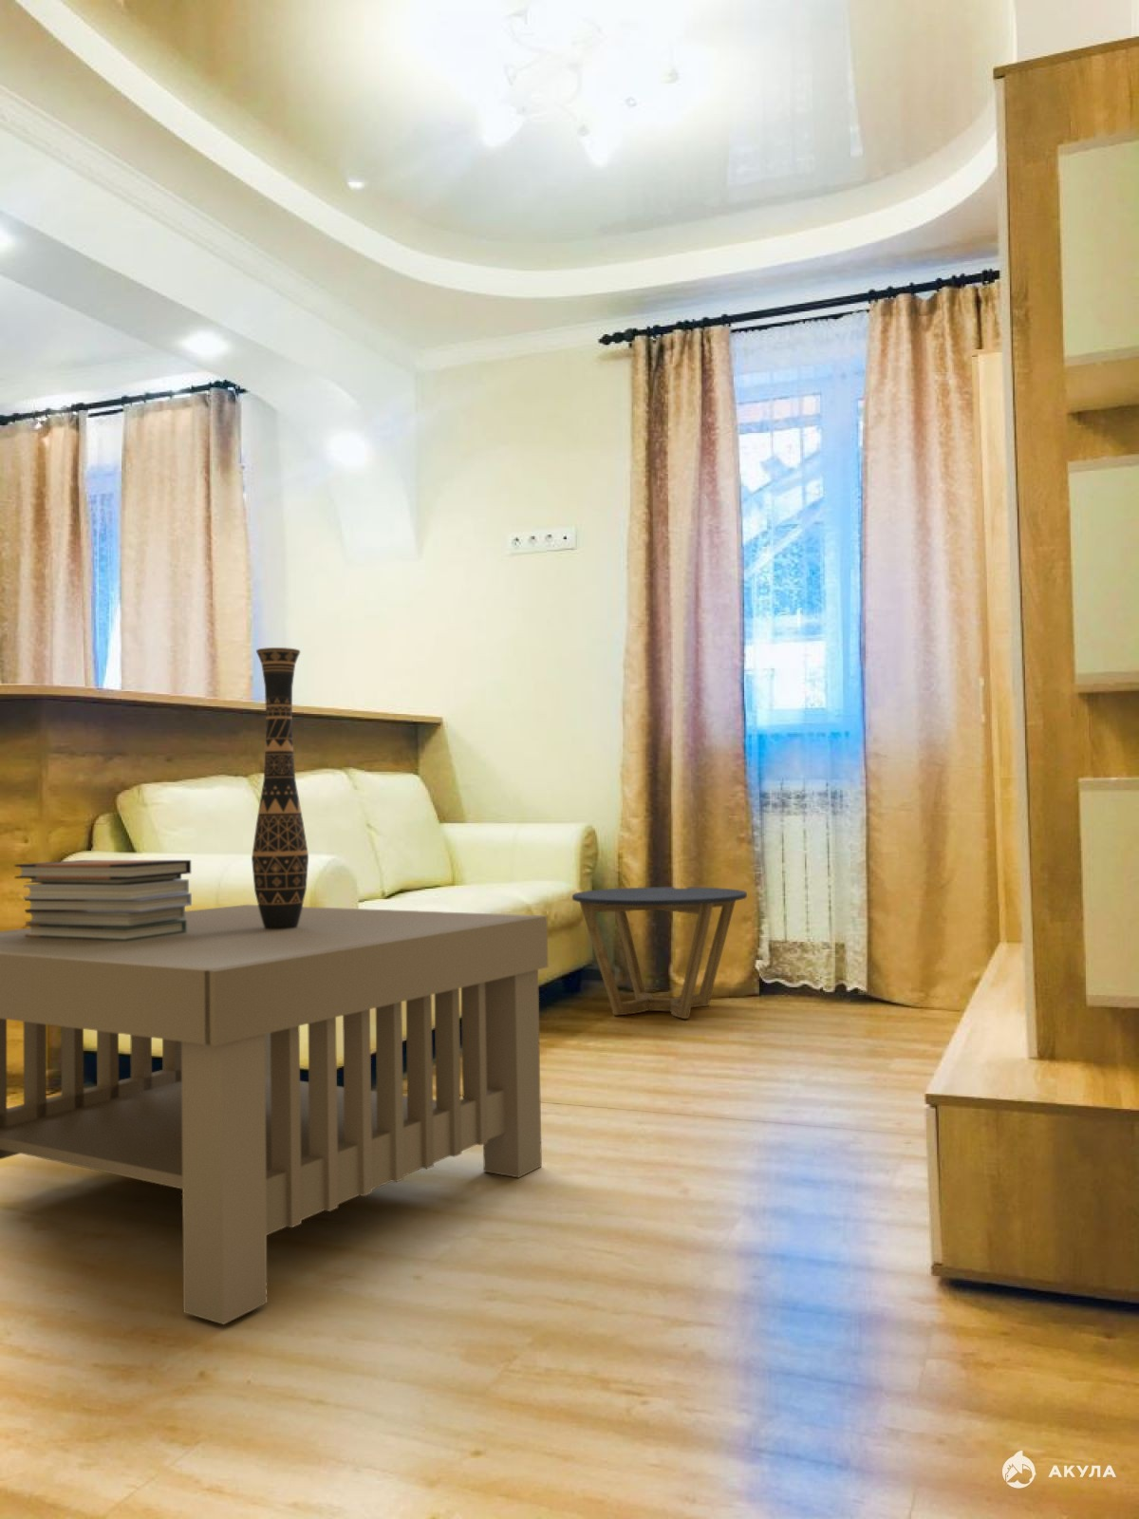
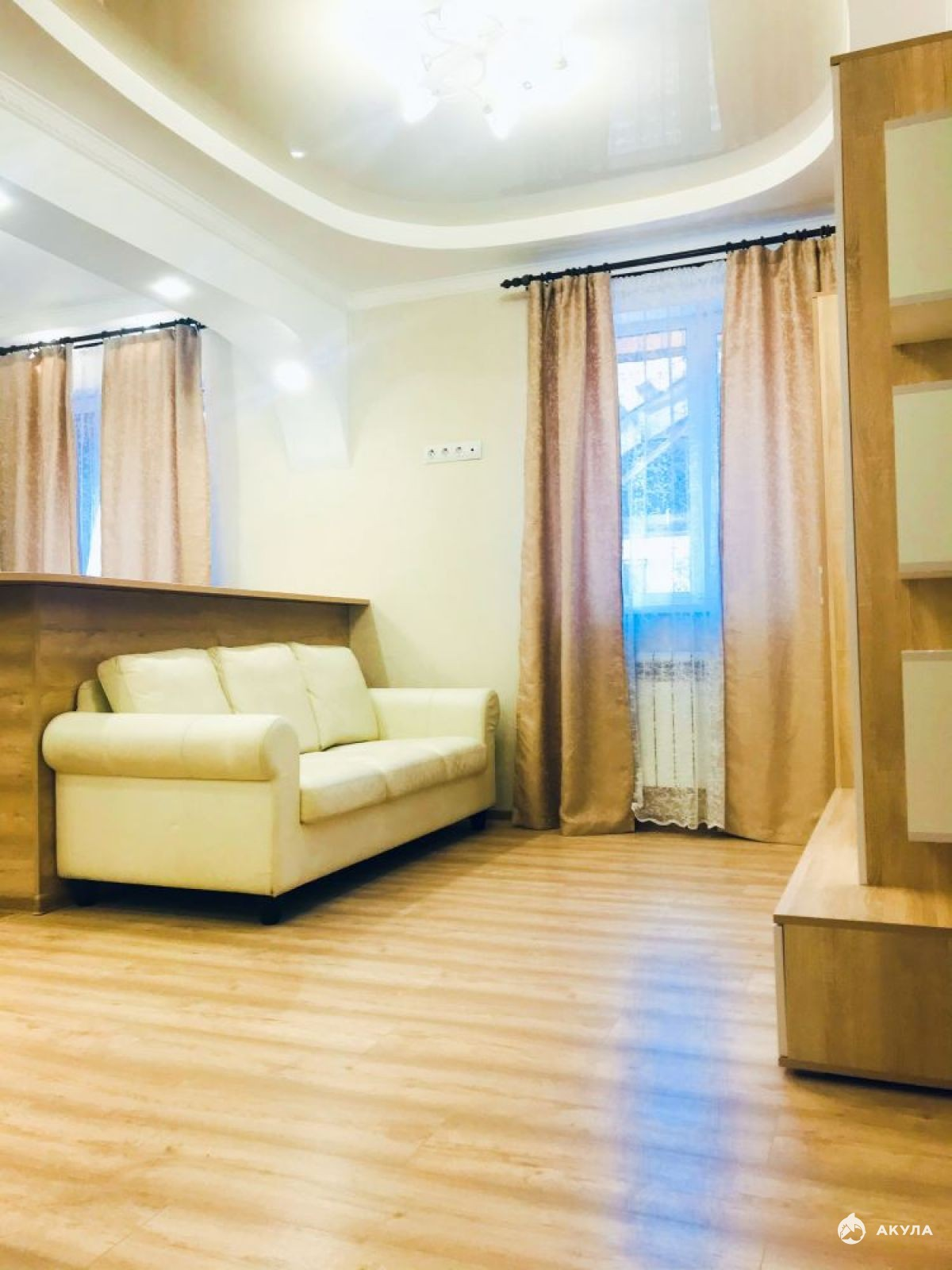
- side table (636, 956)
- decorative vase (279, 787)
- coffee table (237, 1061)
- book stack (106, 897)
